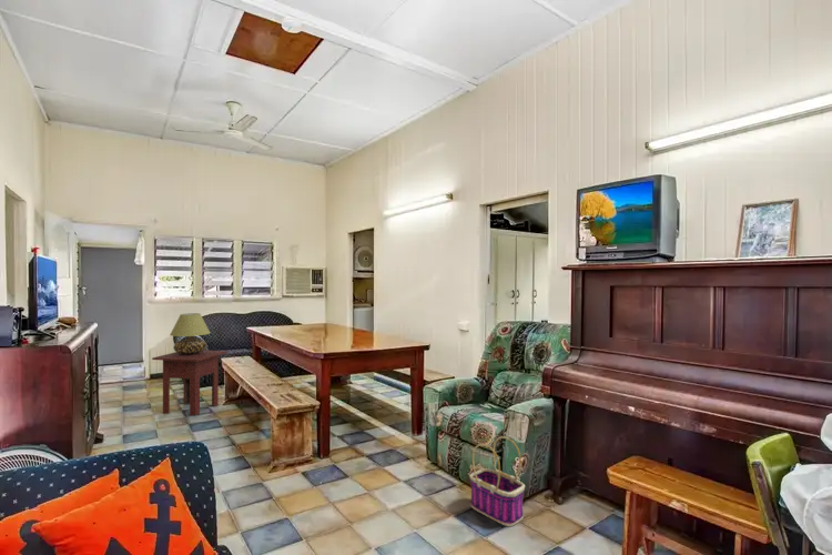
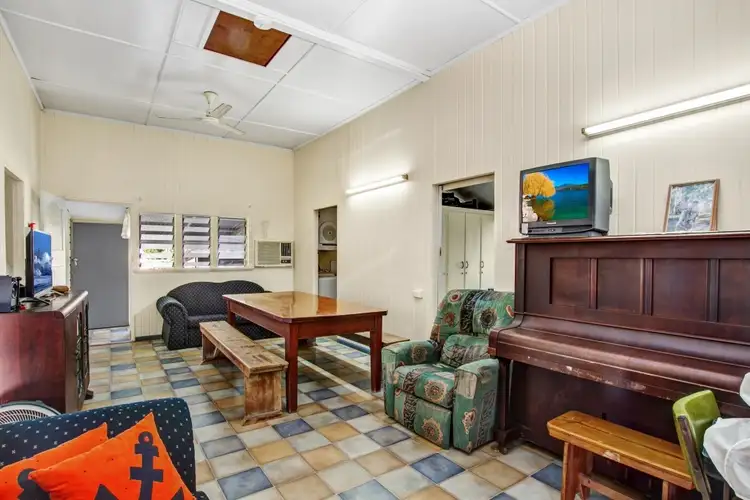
- side table (191, 381)
- table lamp (190, 333)
- basket (497, 476)
